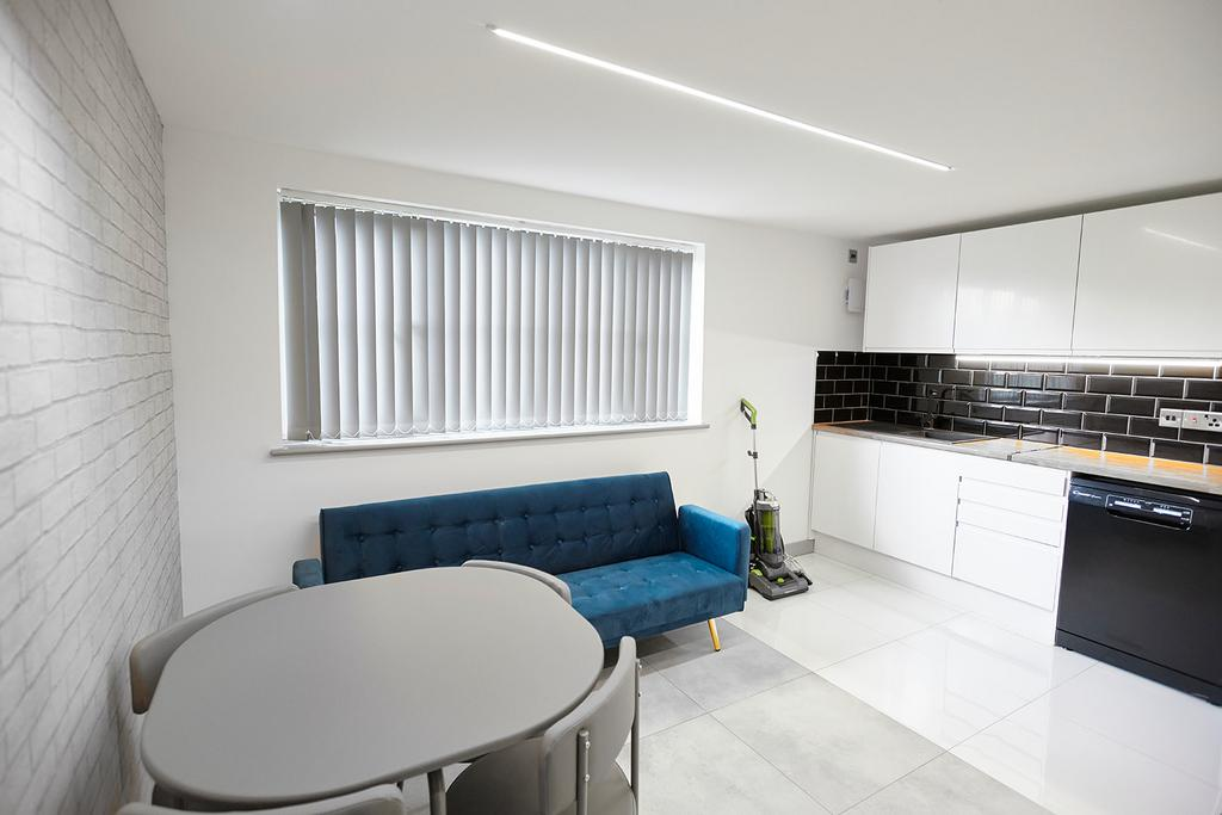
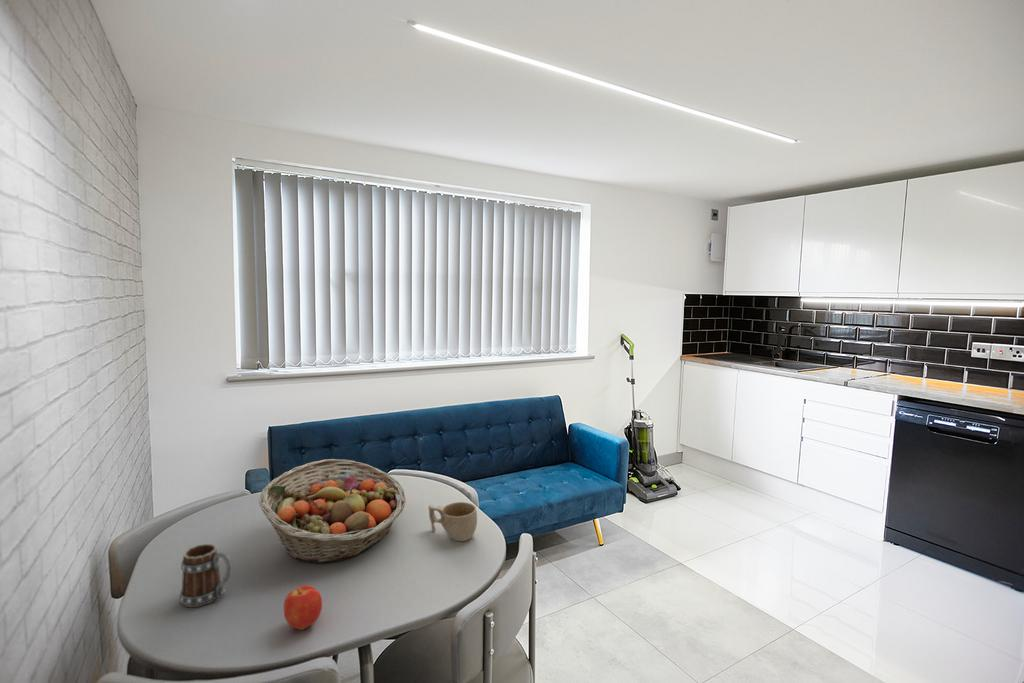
+ cup (452, 520)
+ mug (207, 574)
+ fruit basket (337, 506)
+ apple (303, 606)
